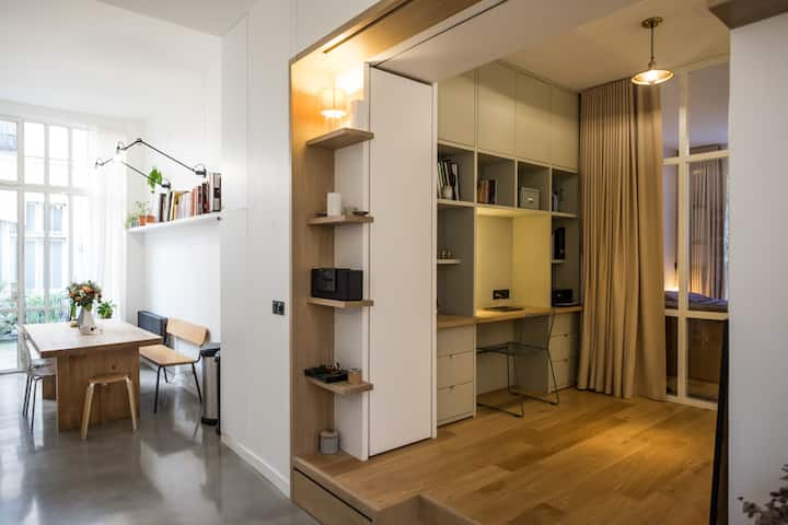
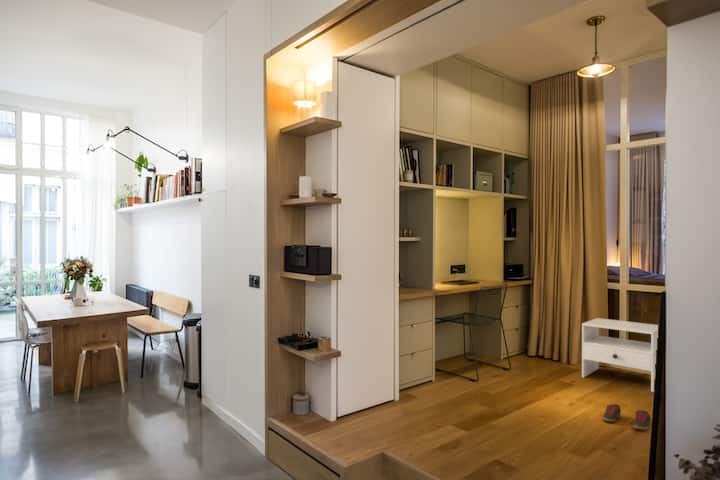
+ shoe (620, 414)
+ nightstand (622, 352)
